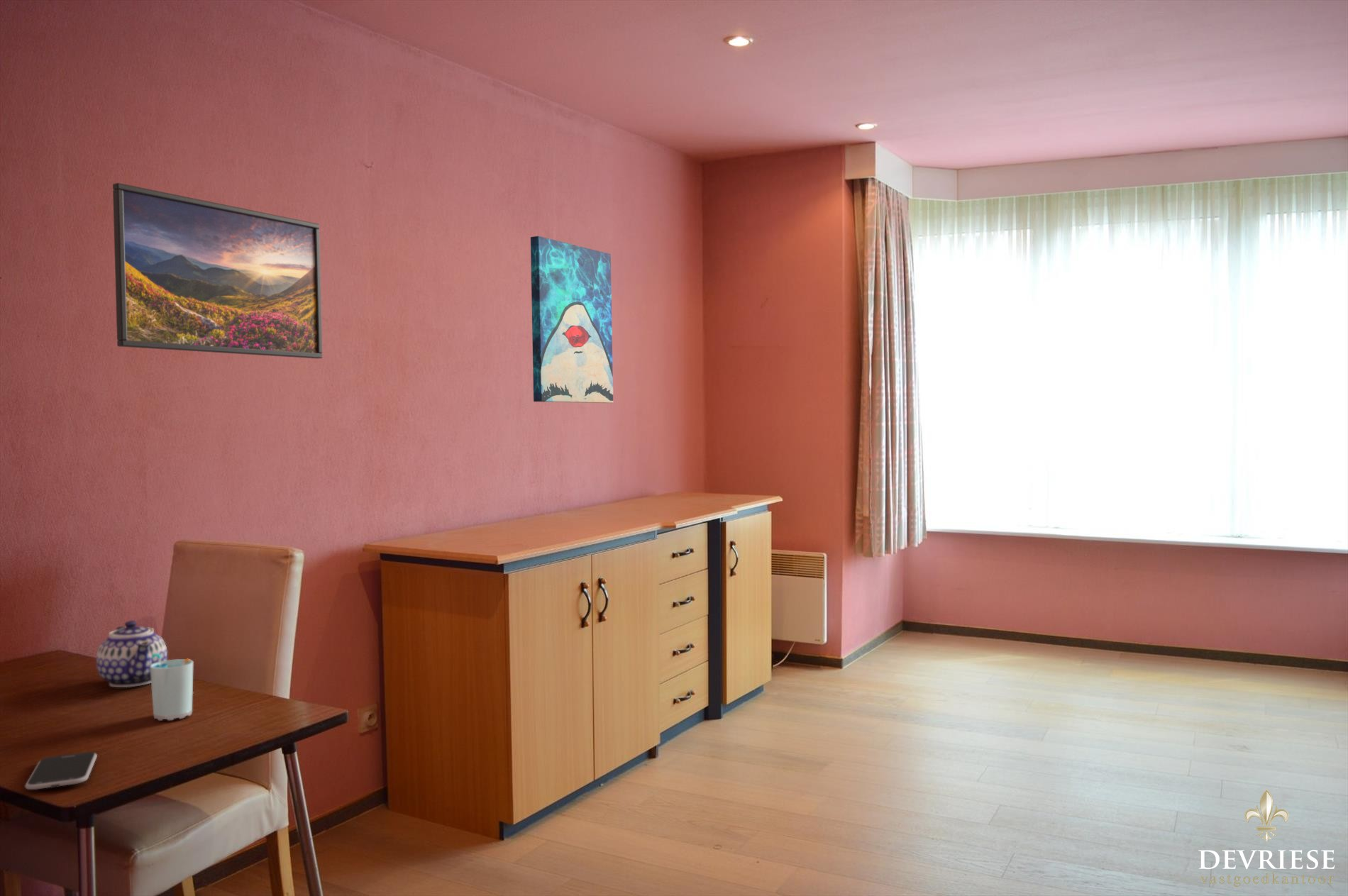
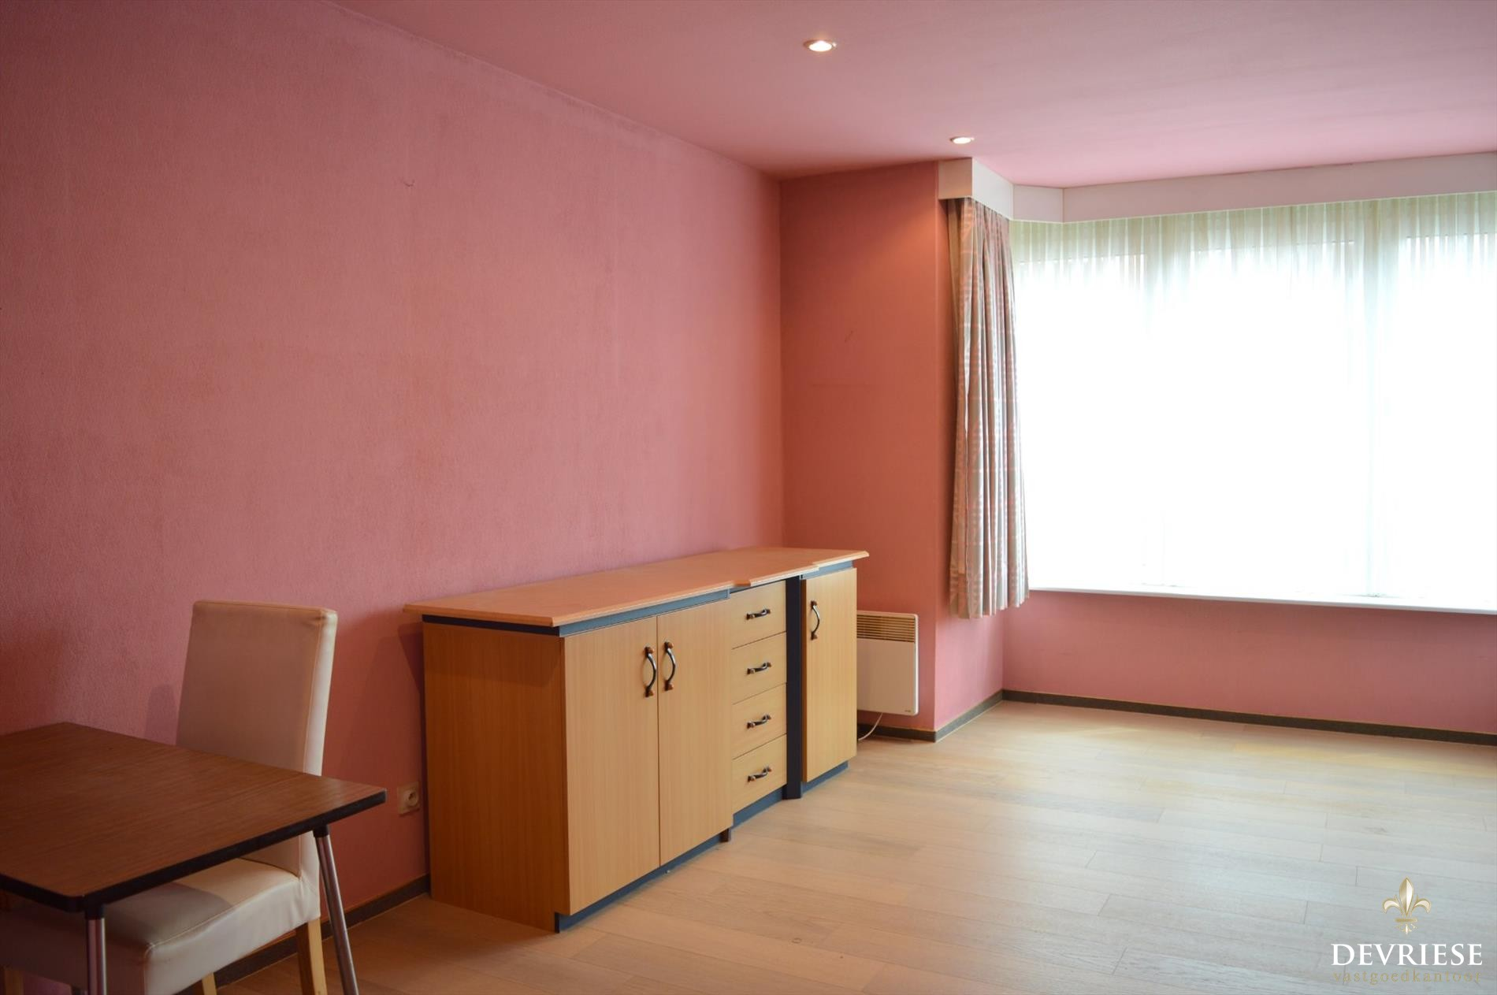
- cup (173, 683)
- teapot (132, 651)
- smartphone (62, 770)
- wall art (574, 324)
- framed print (227, 279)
